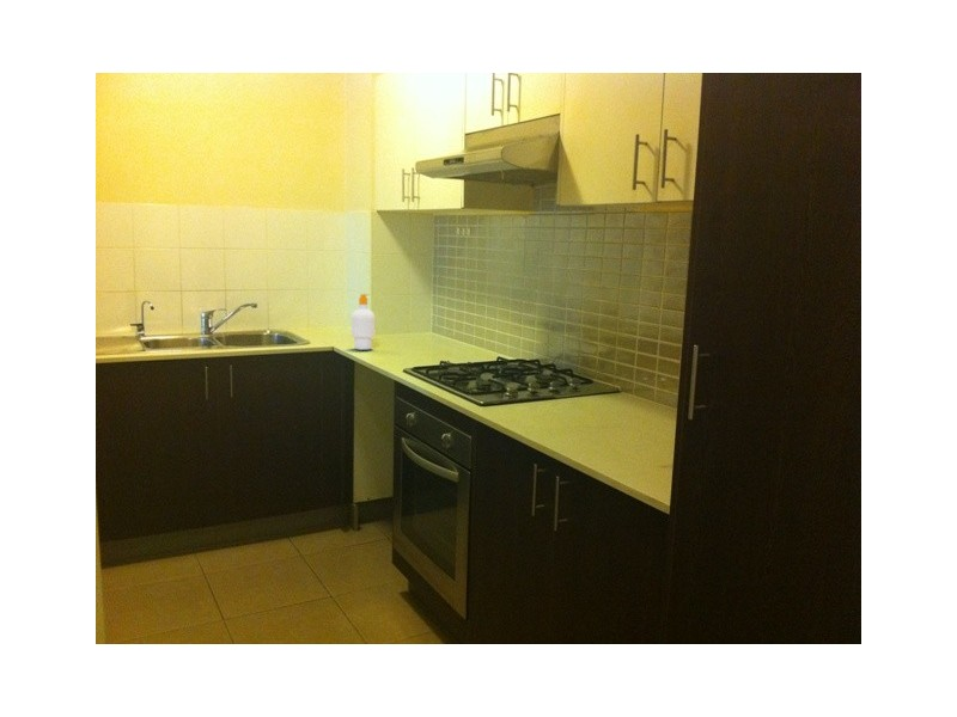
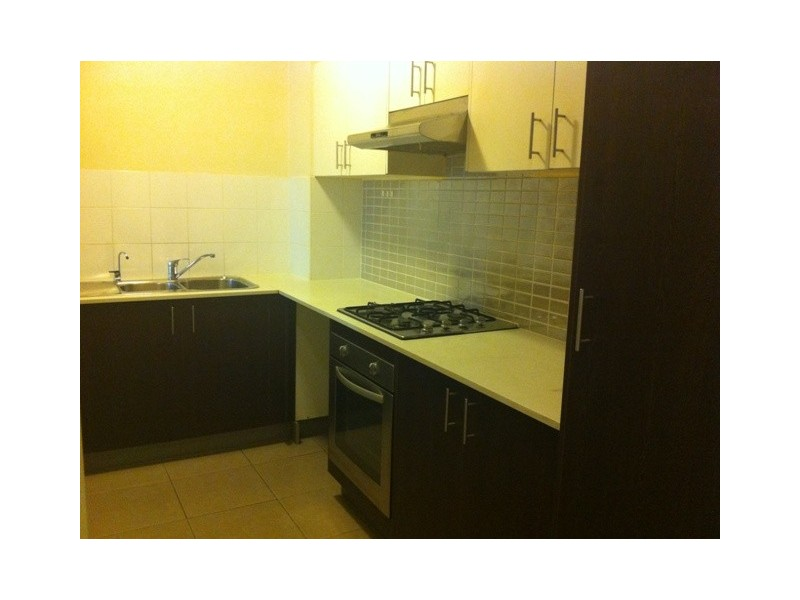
- soap bottle (362, 321)
